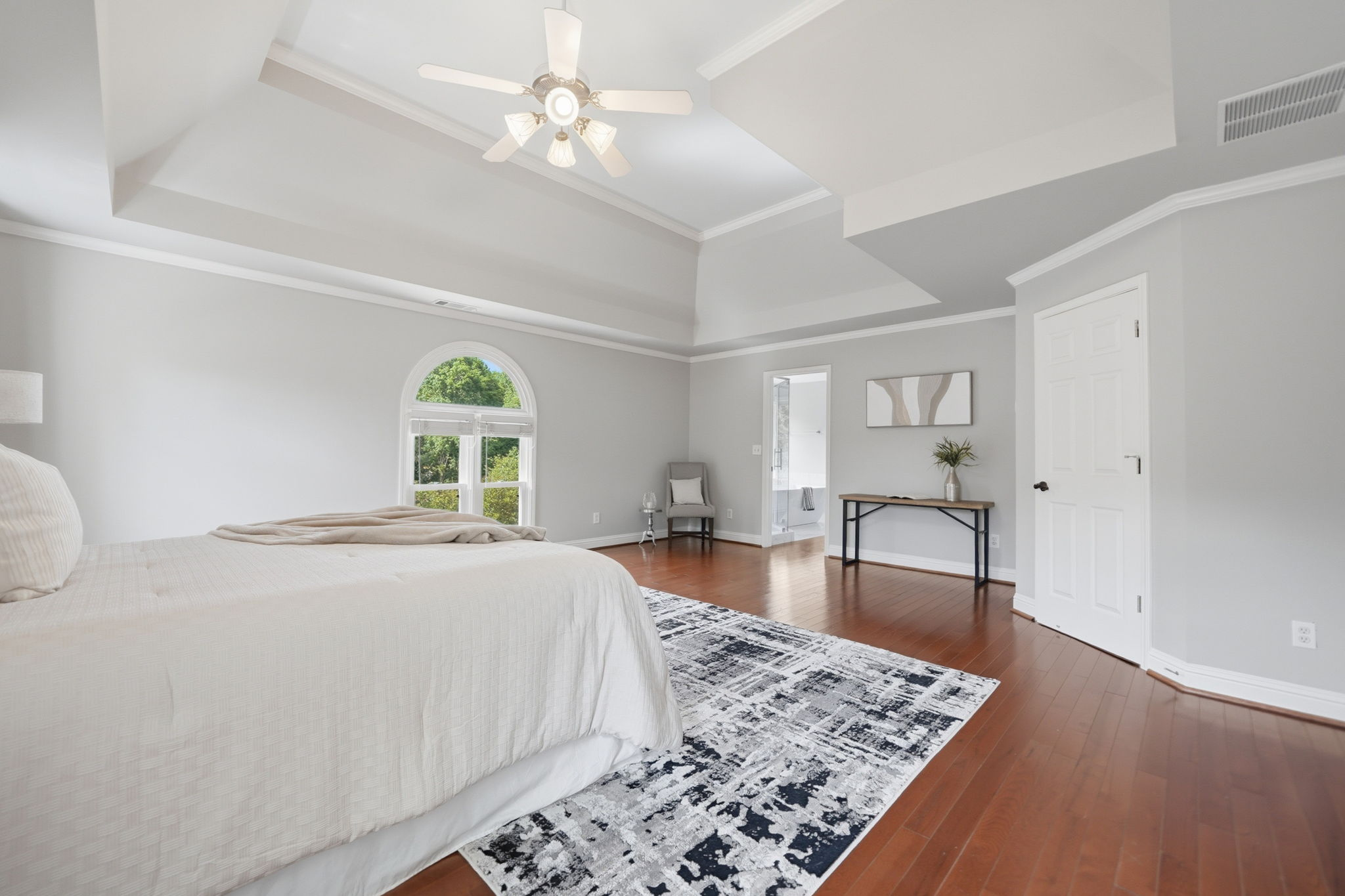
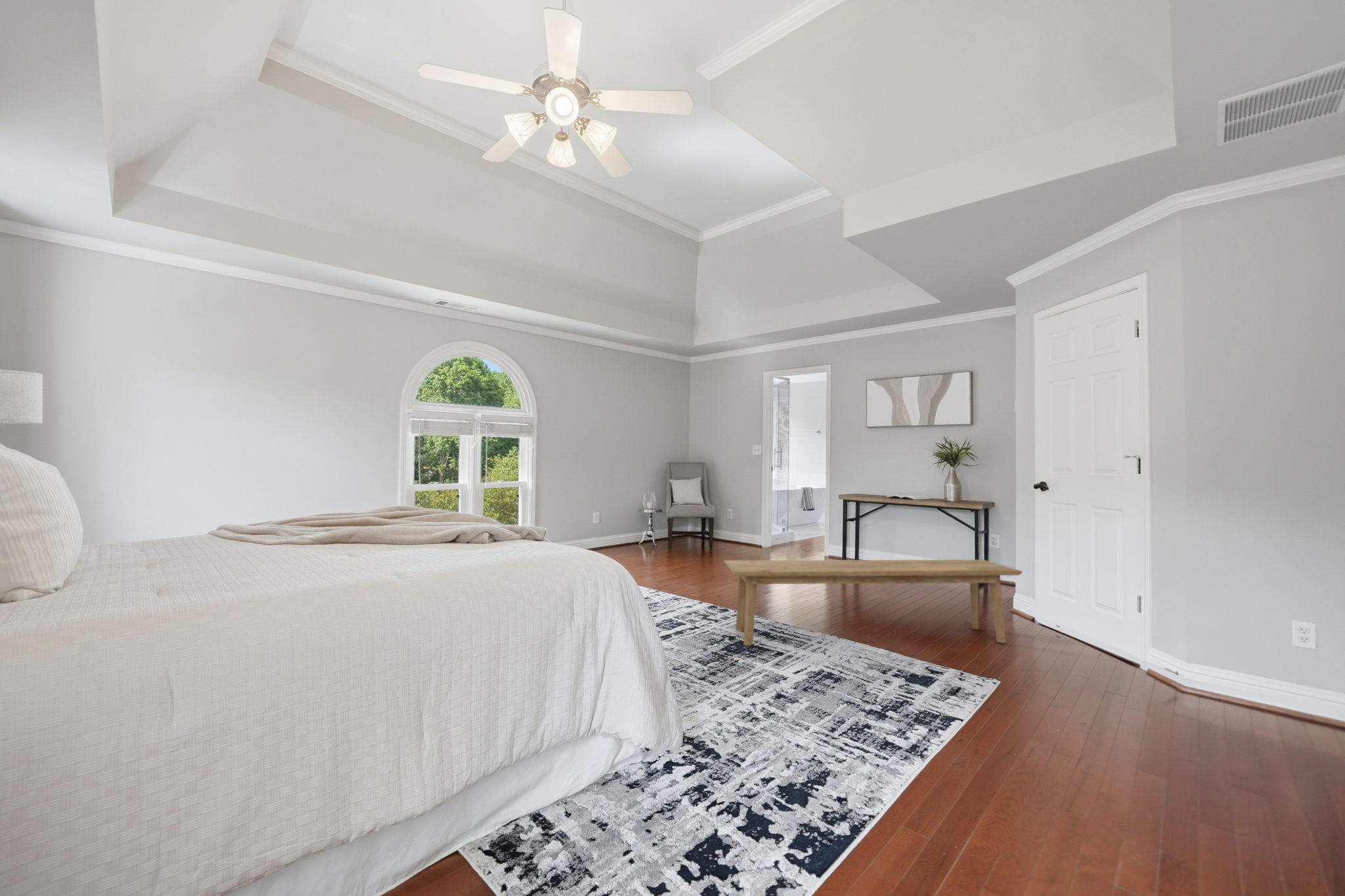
+ bench (867, 583)
